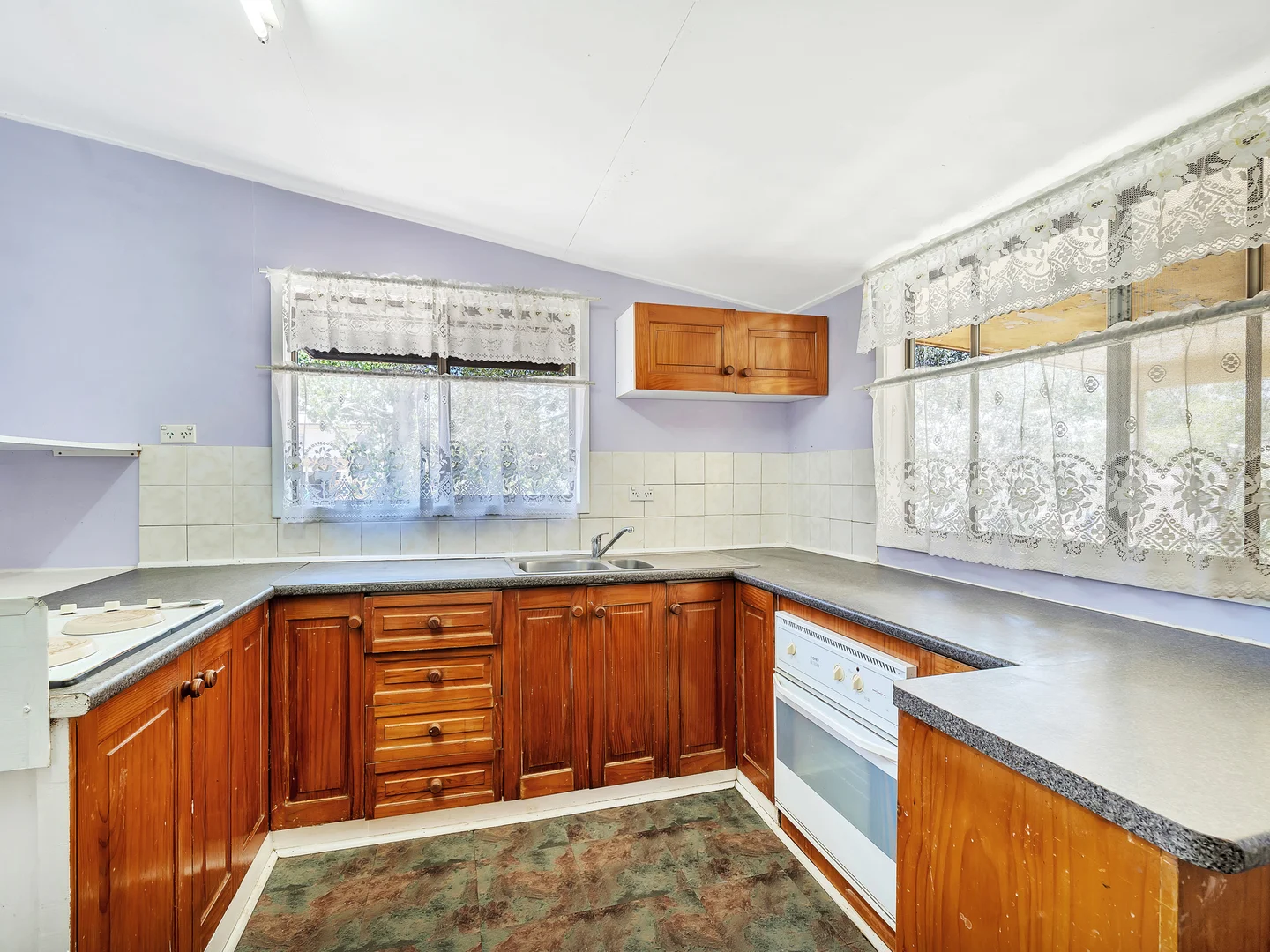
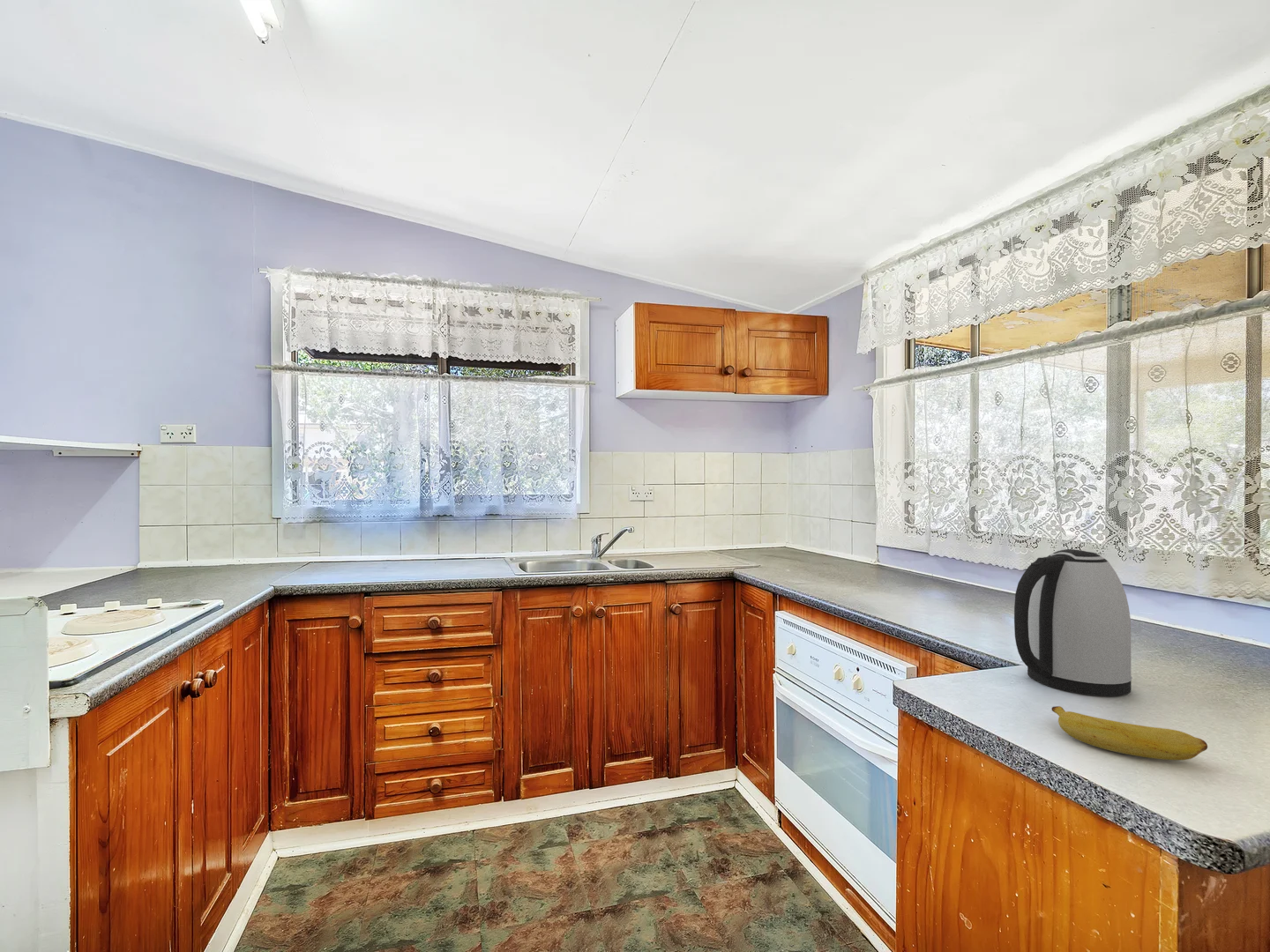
+ kettle (1065, 616)
+ banana (1125, 731)
